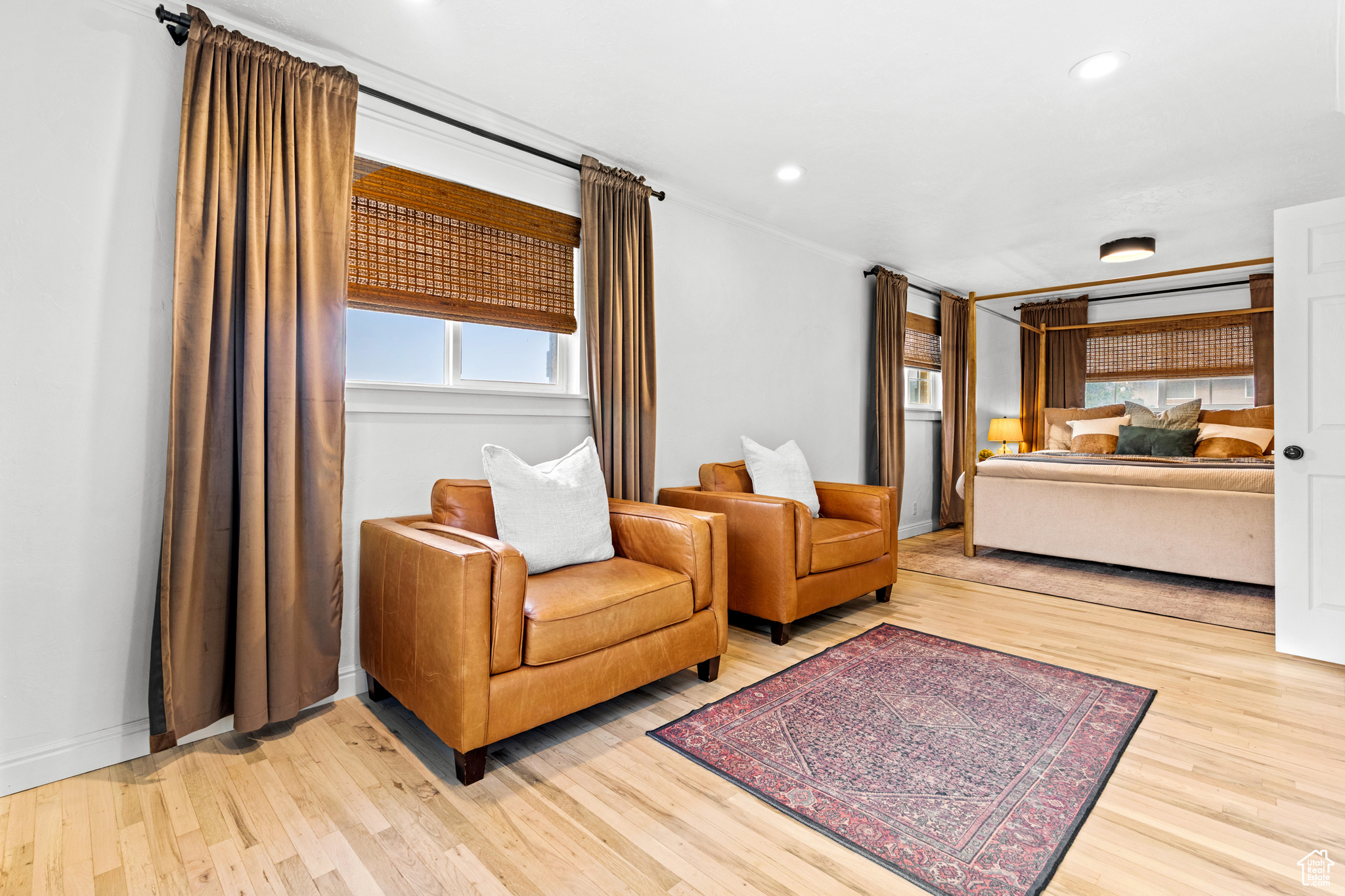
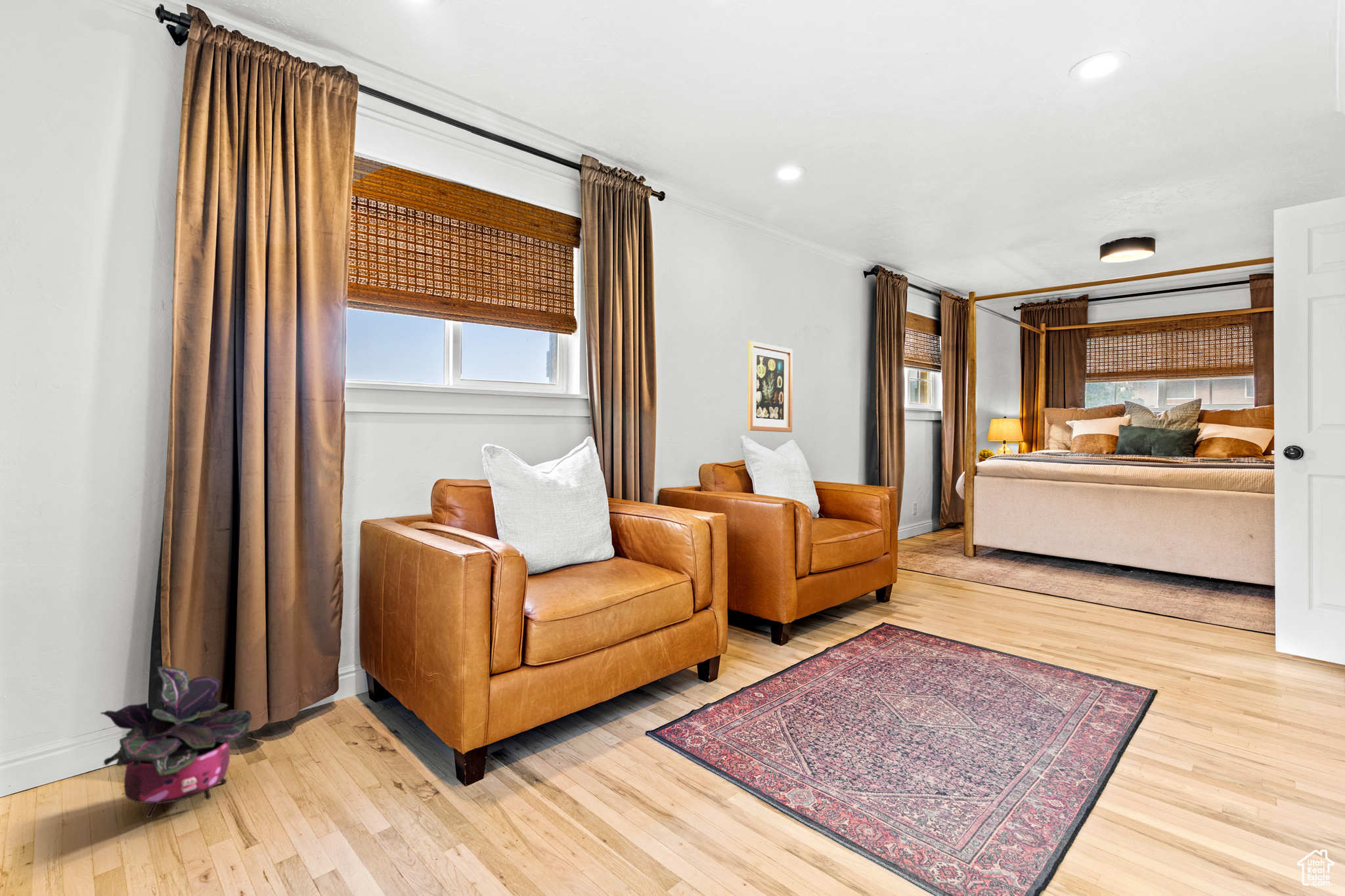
+ wall art (770, 388)
+ potted plant (181, 734)
